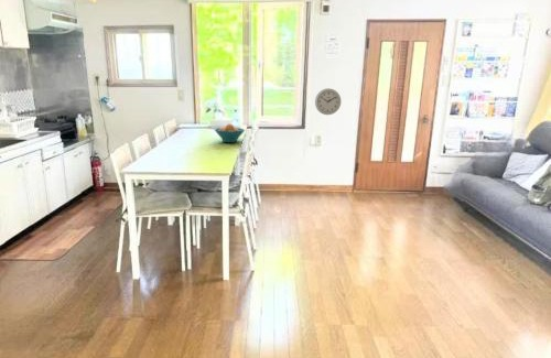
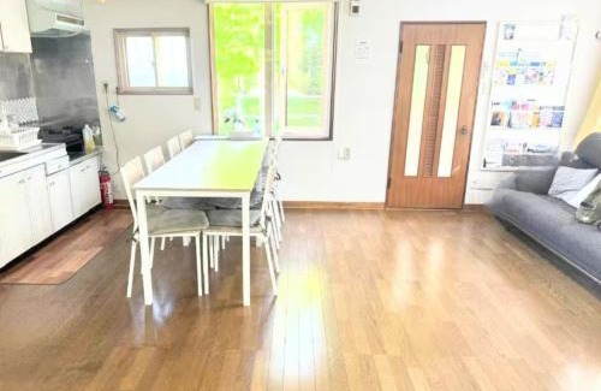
- wall clock (327, 101)
- fruit bowl (229, 132)
